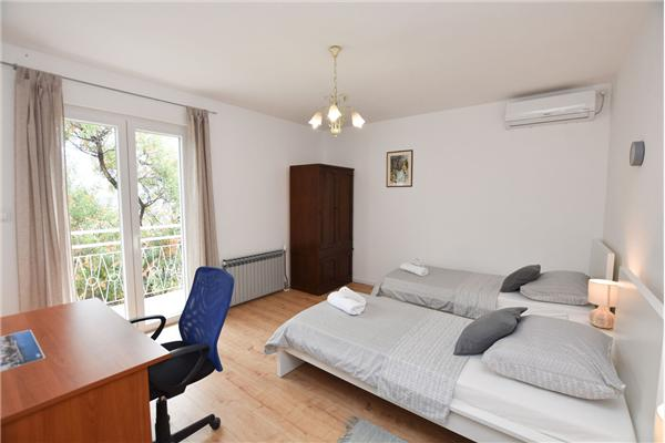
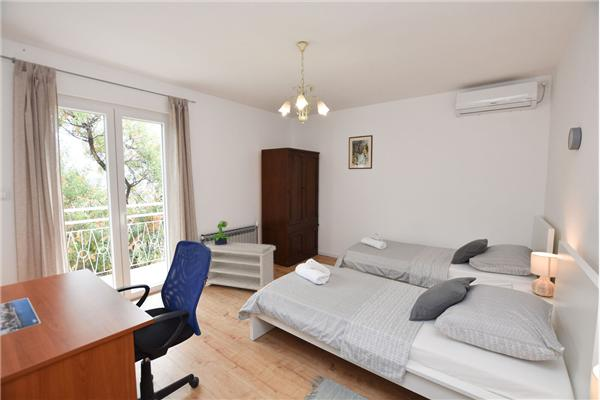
+ potted plant (220, 232)
+ bench (239, 265)
